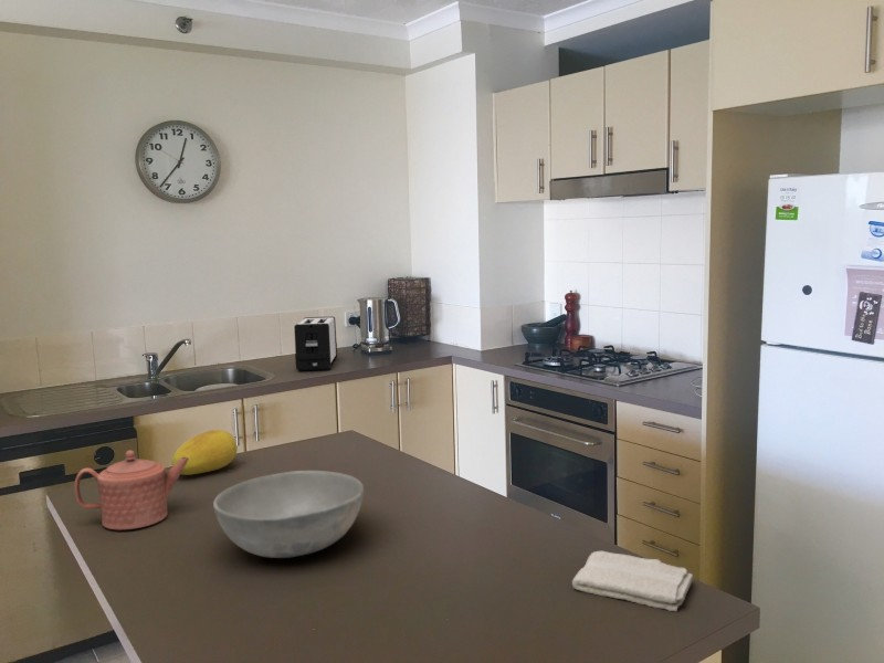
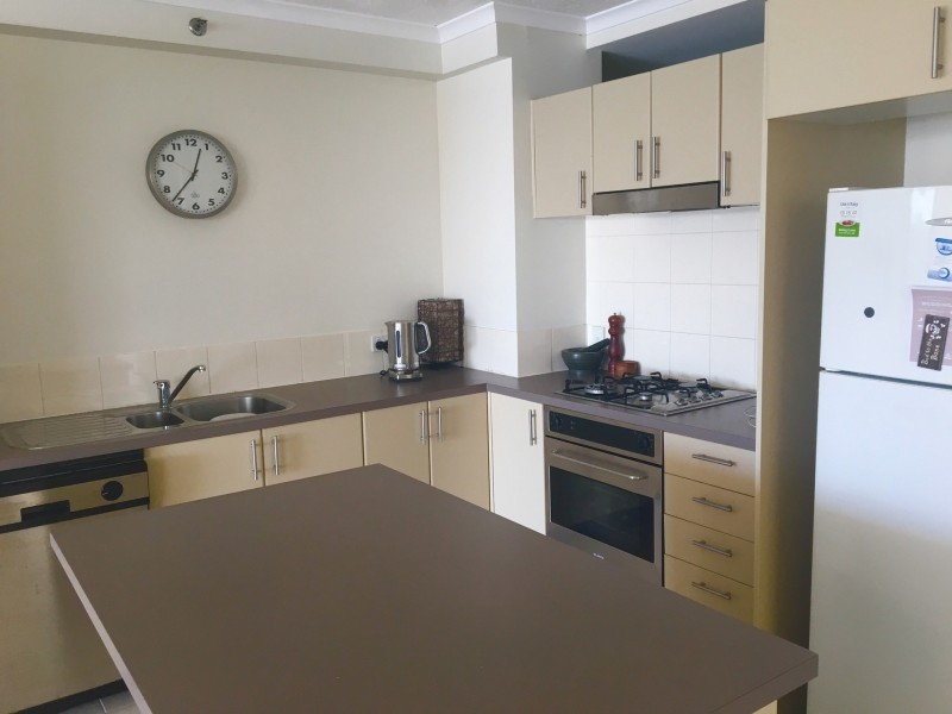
- bowl (292, 517)
- teapot (133, 484)
- washcloth (632, 578)
- fruit (203, 452)
- toaster (316, 343)
